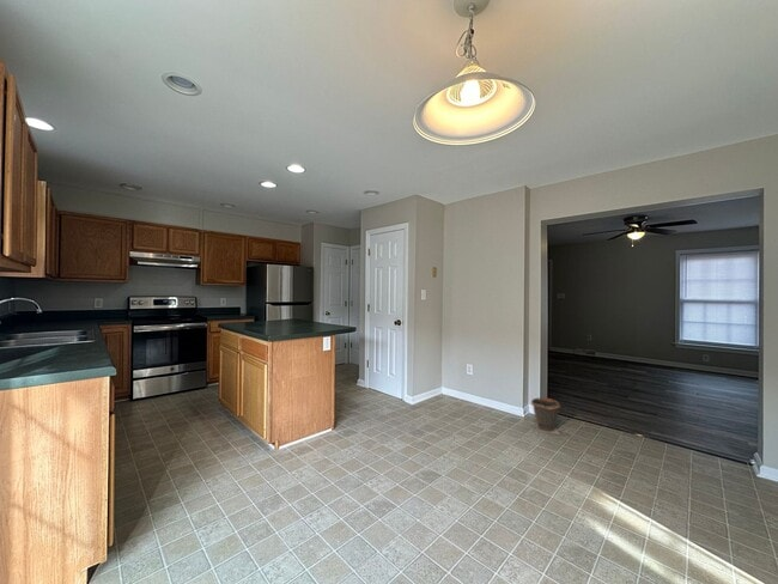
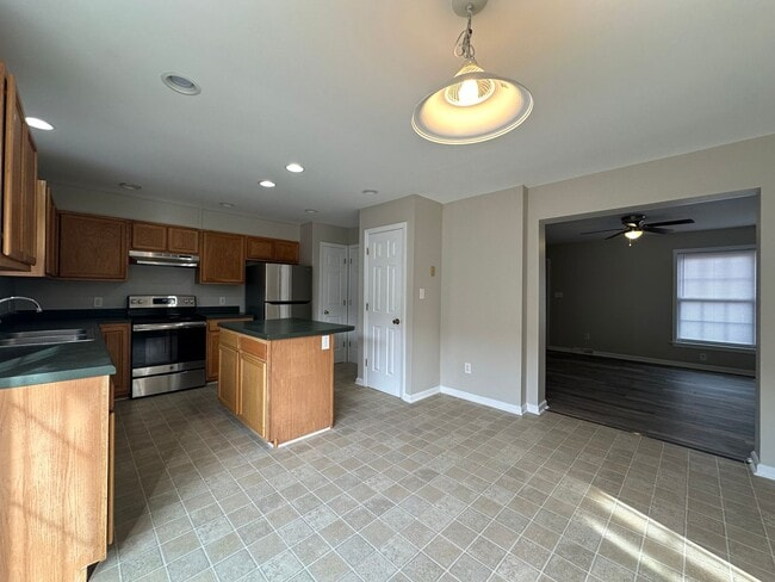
- bucket (547, 414)
